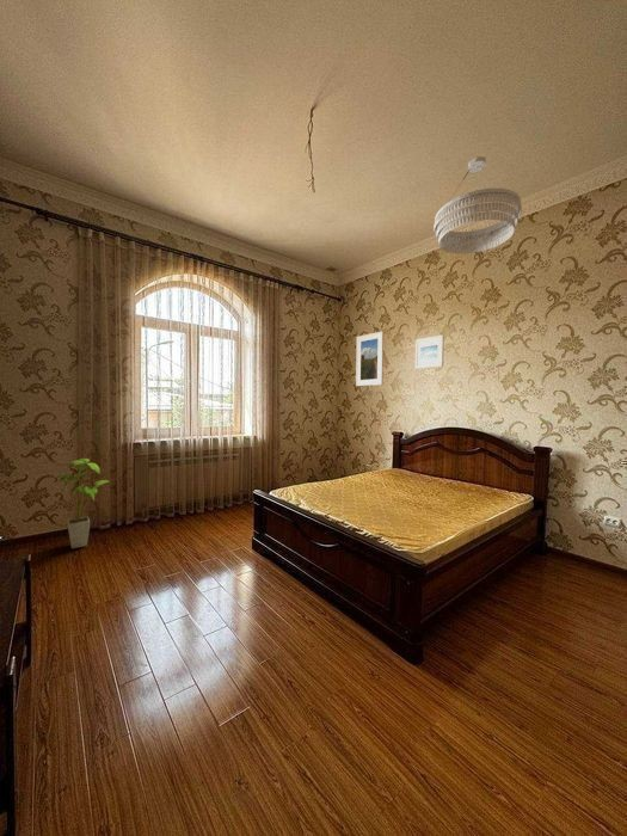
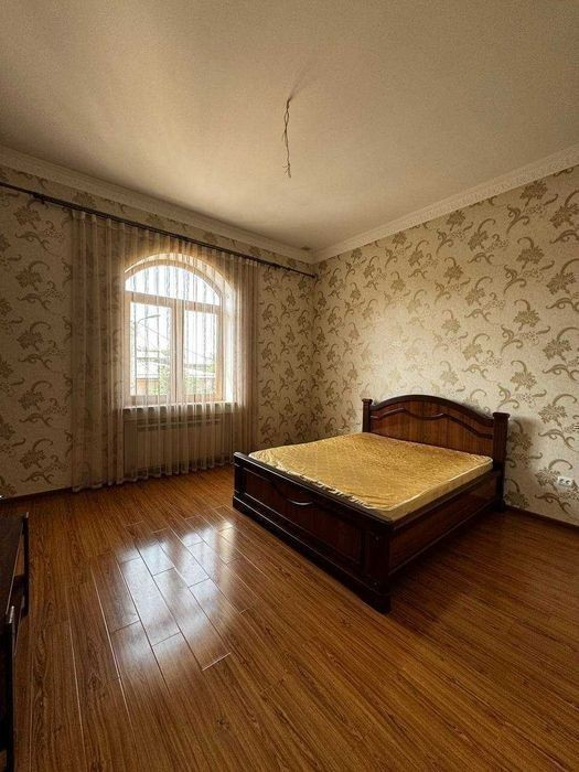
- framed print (429, 352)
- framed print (369, 359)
- house plant (85, 500)
- chandelier (475, 201)
